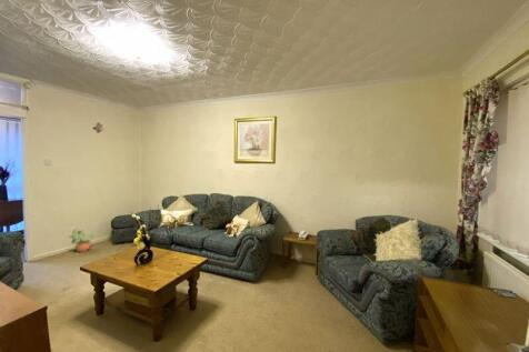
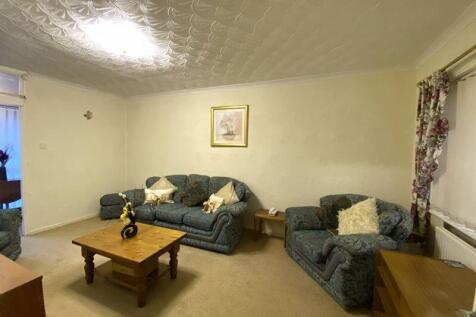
- potted plant (80, 239)
